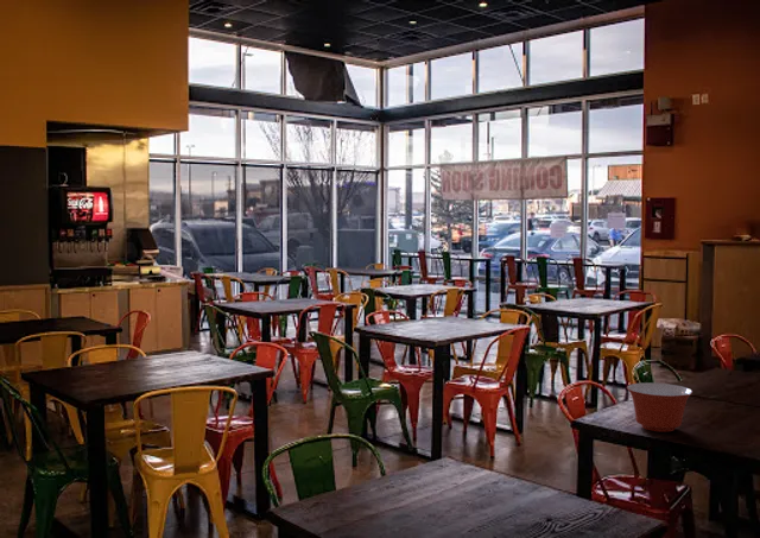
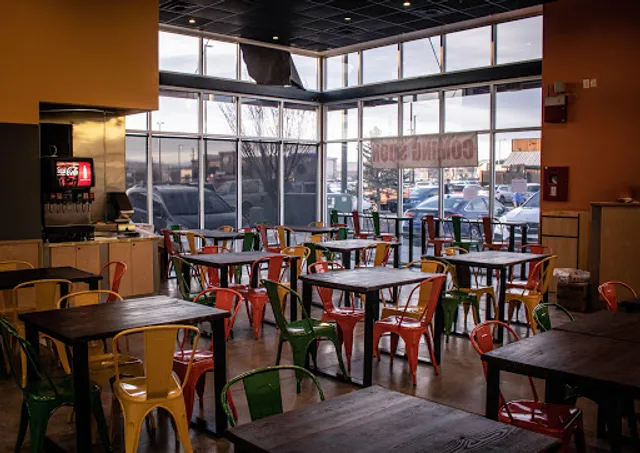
- mixing bowl (658, 407)
